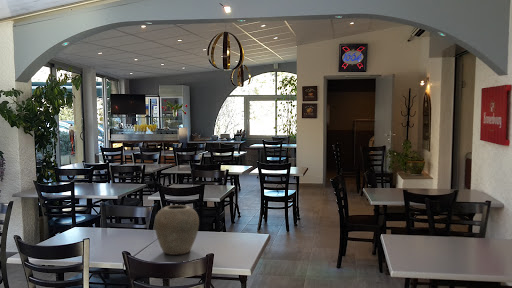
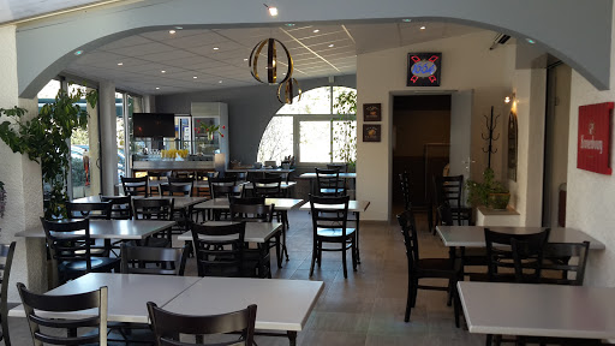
- vase (177, 229)
